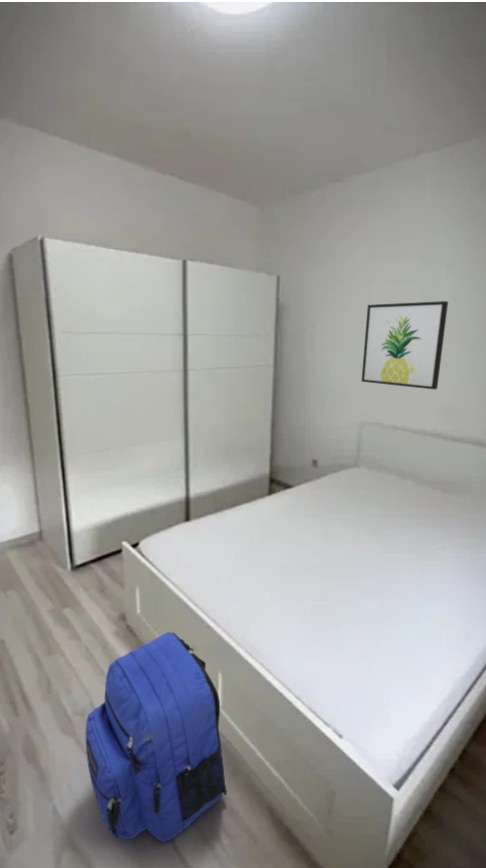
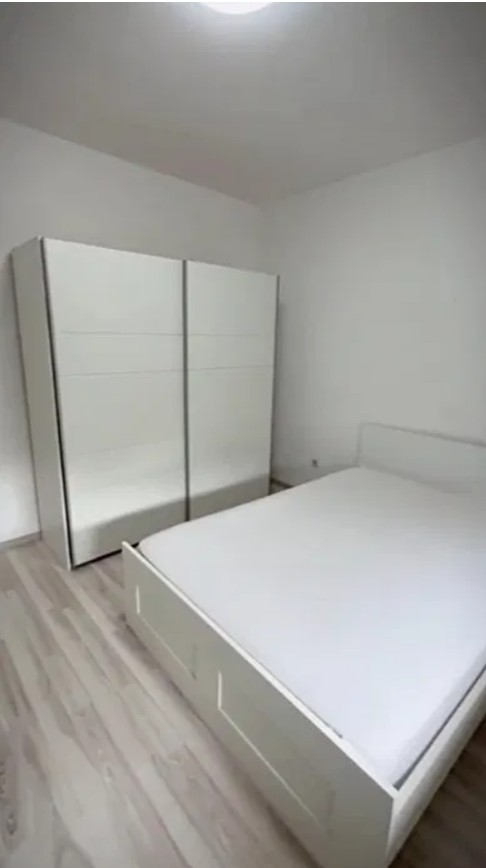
- wall art (400, 345)
- backpack (156, 730)
